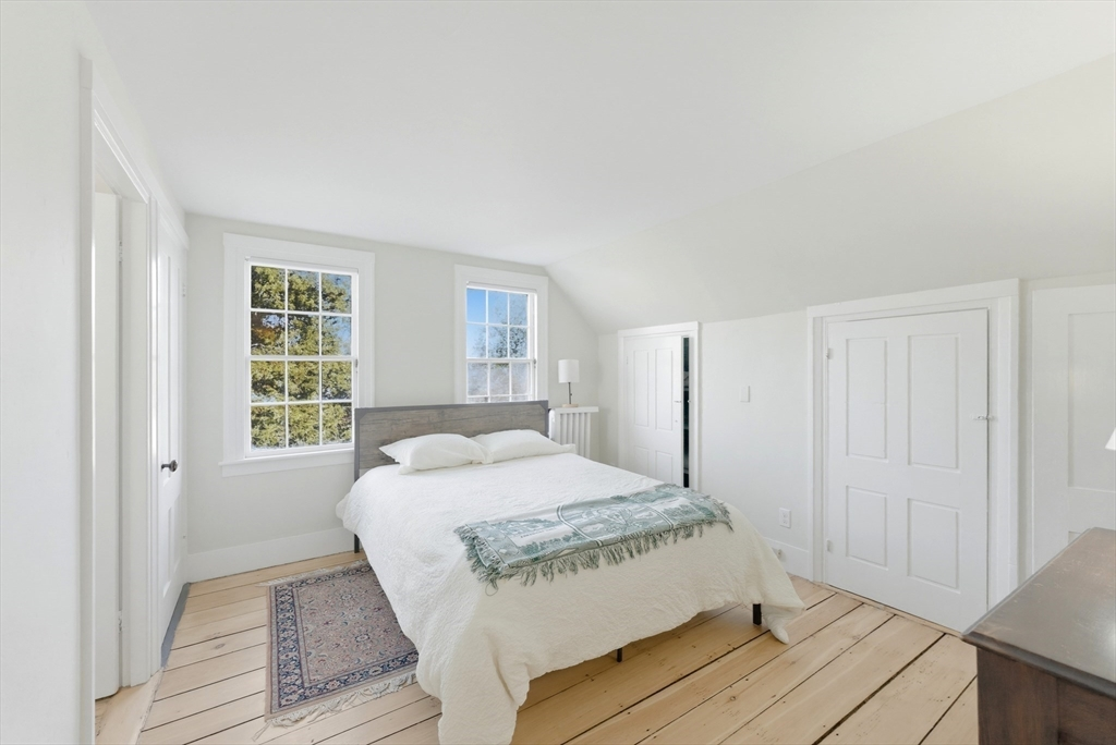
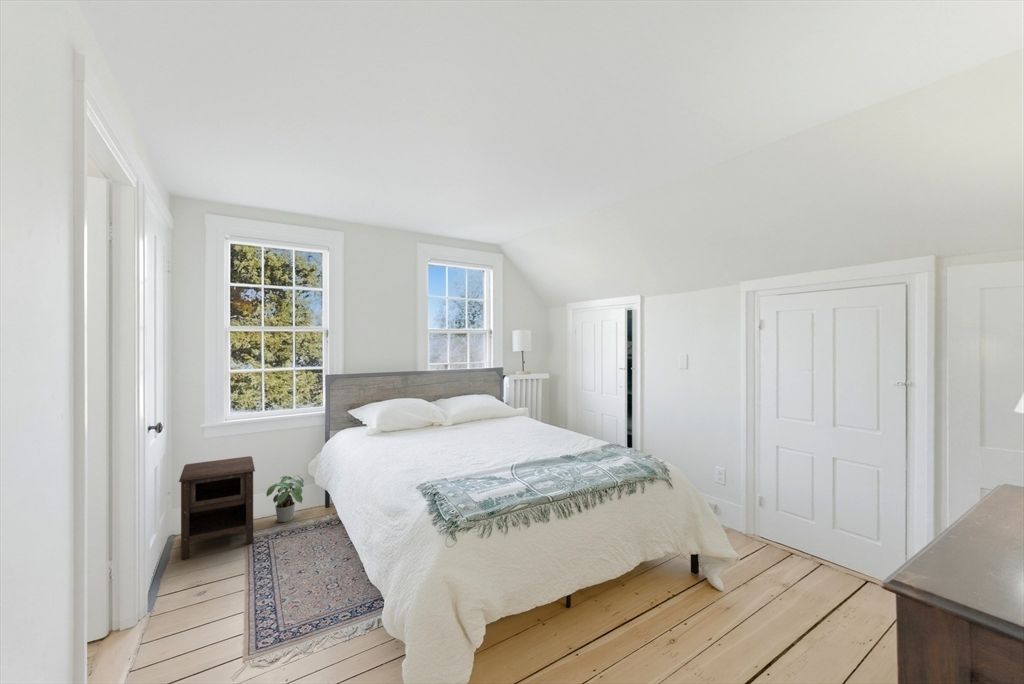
+ nightstand (219, 503)
+ potted plant (286, 499)
